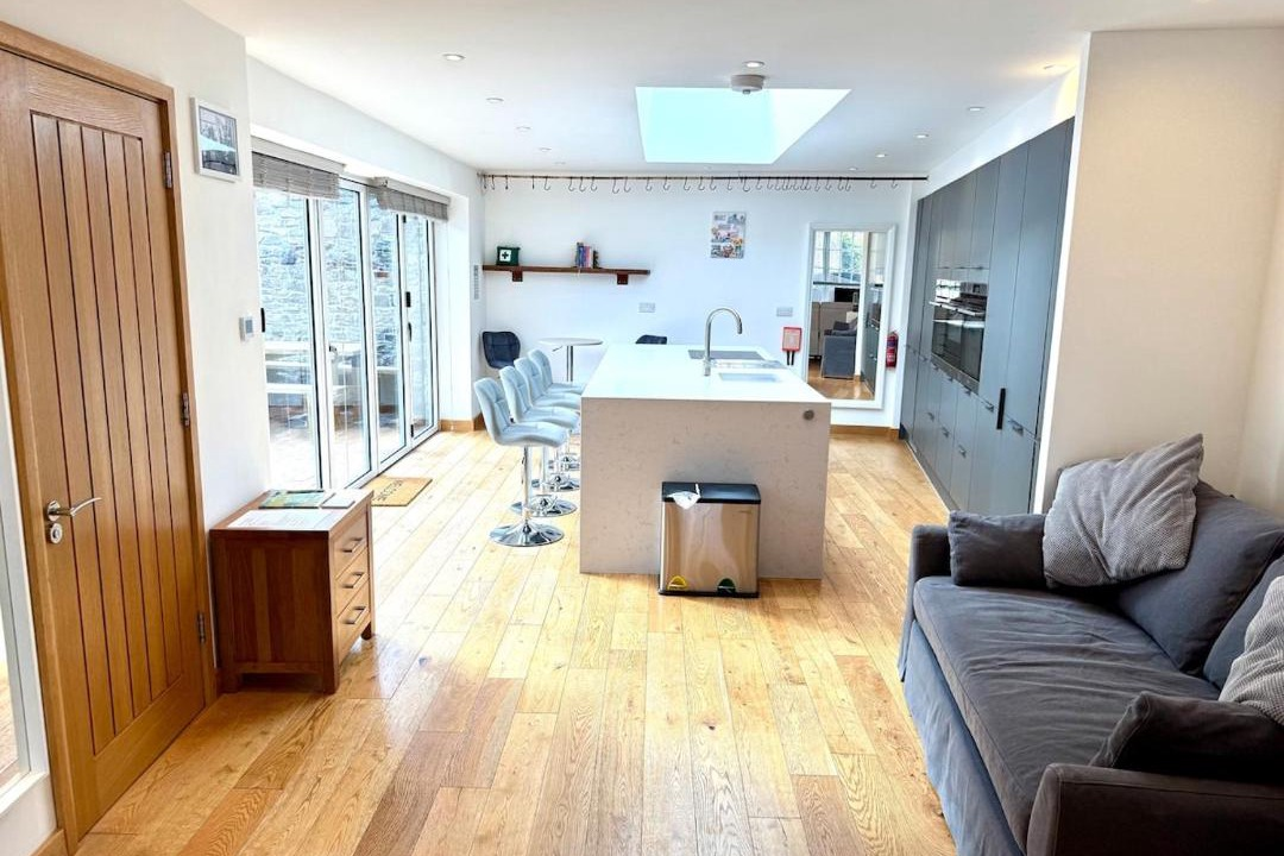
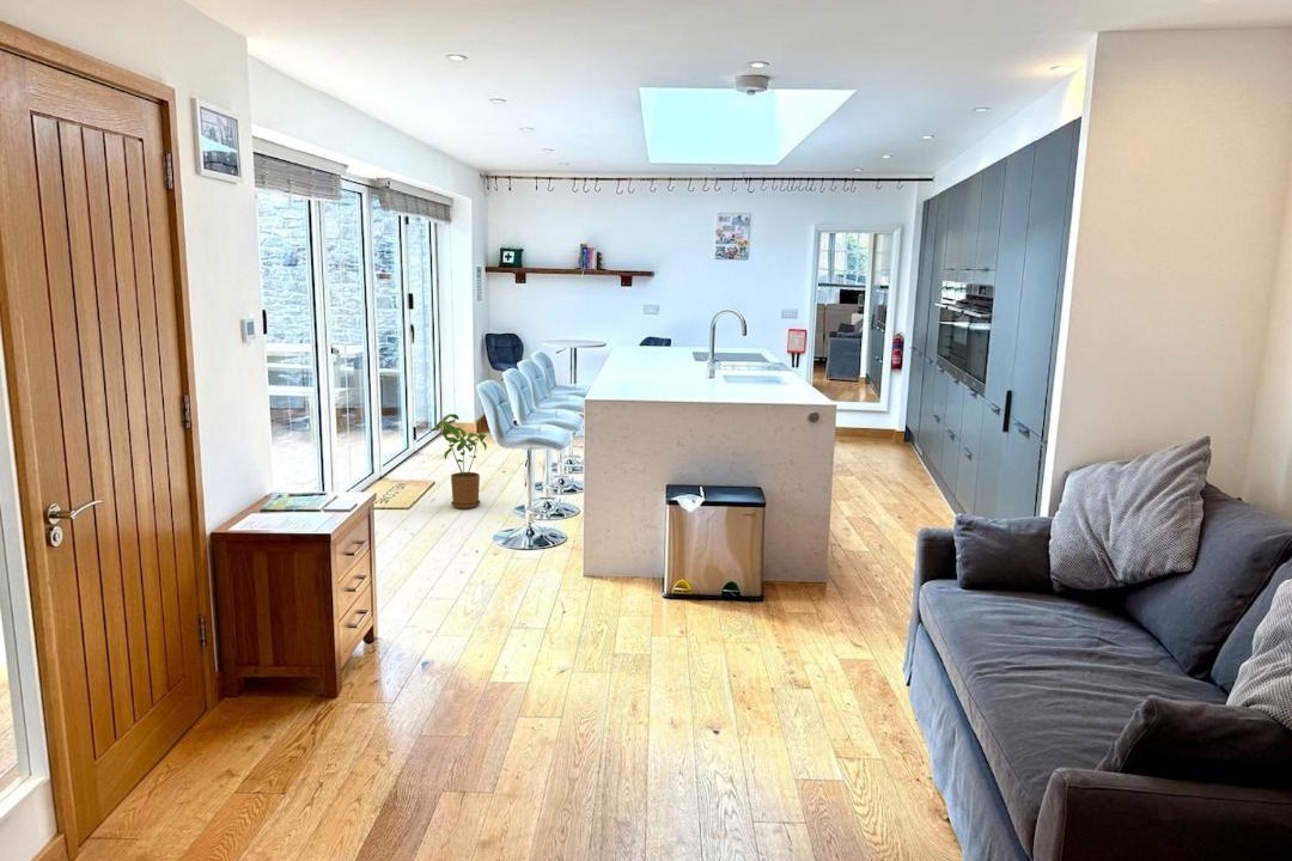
+ house plant (463, 459)
